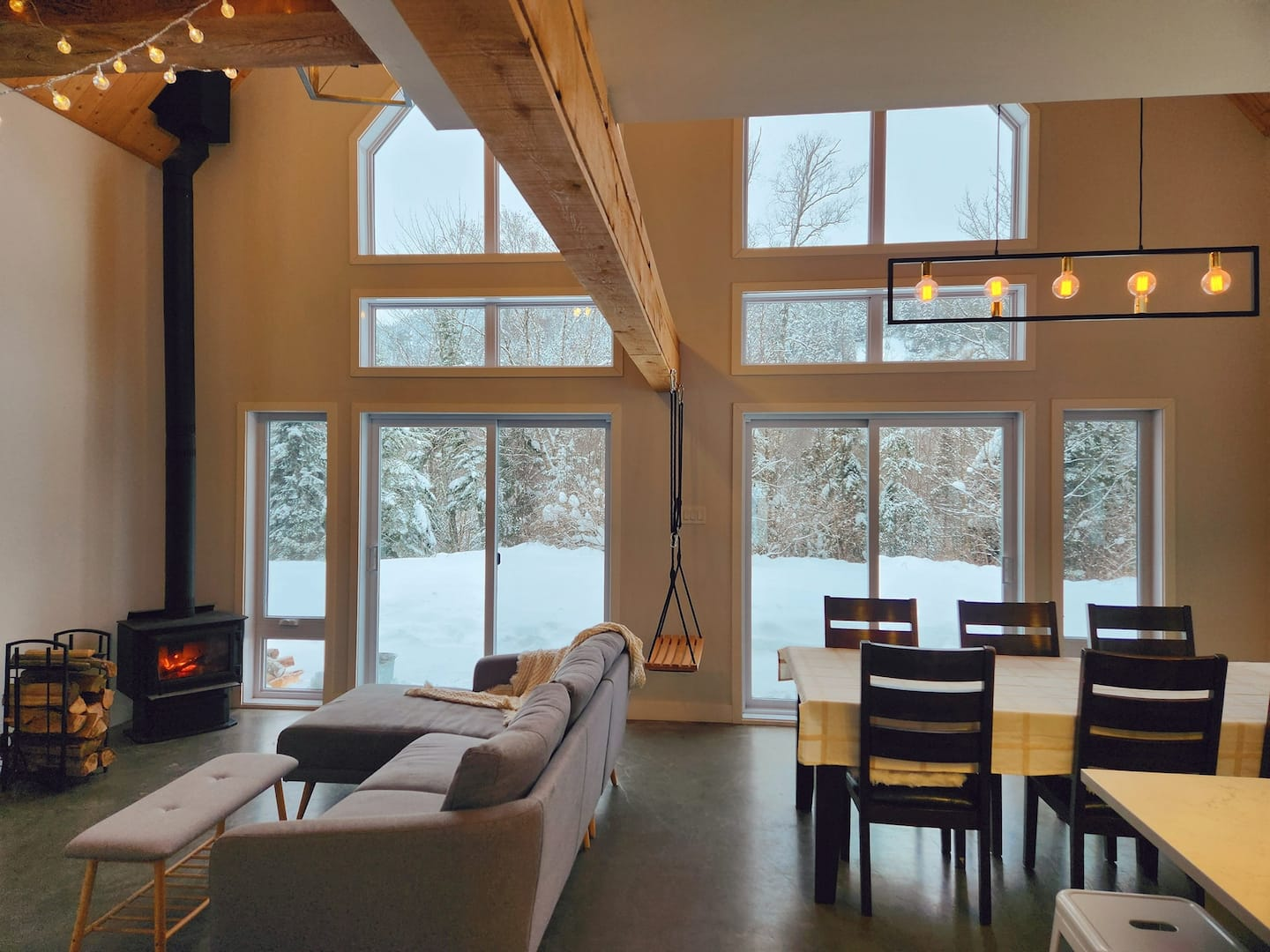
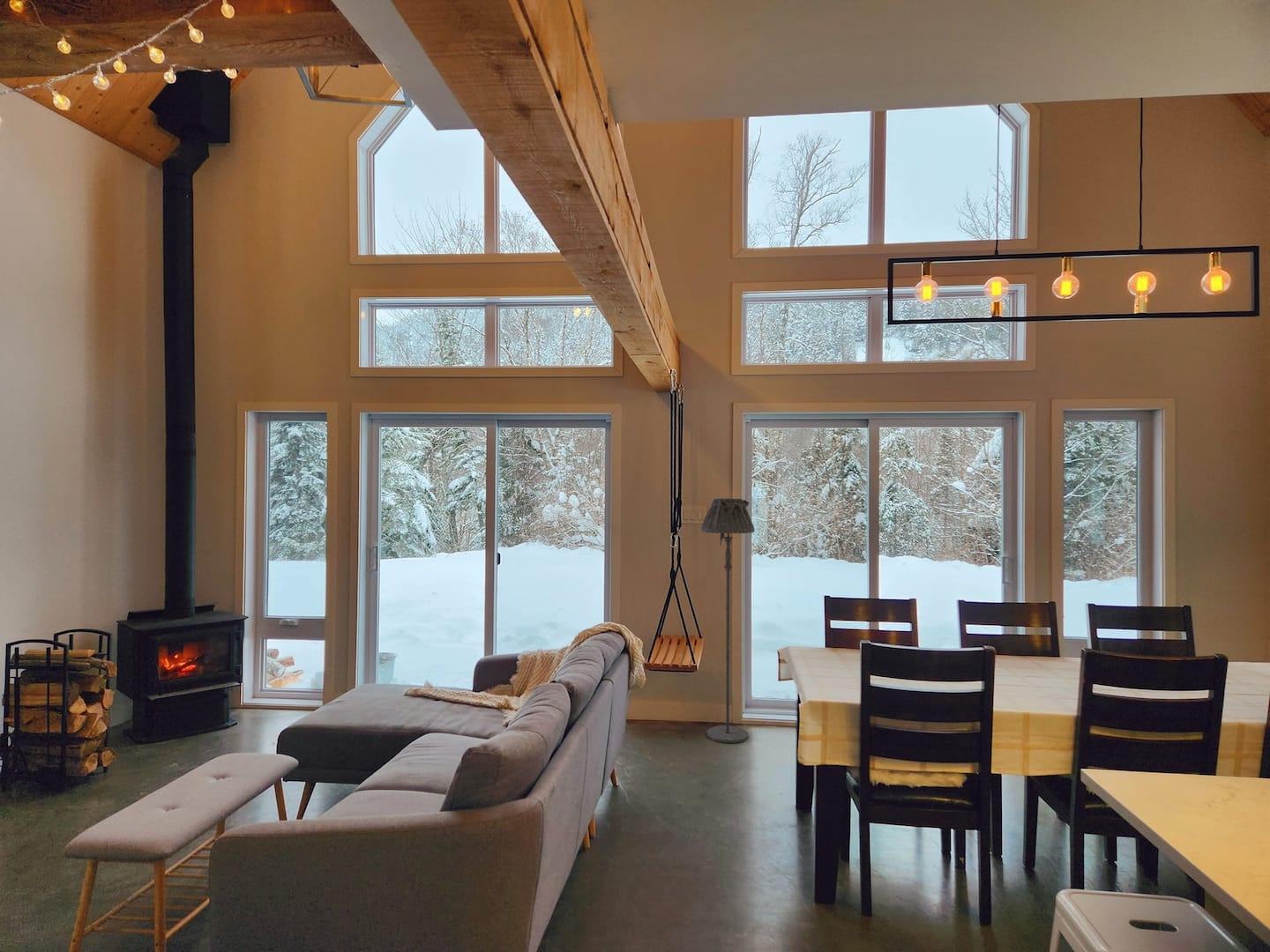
+ floor lamp (727, 616)
